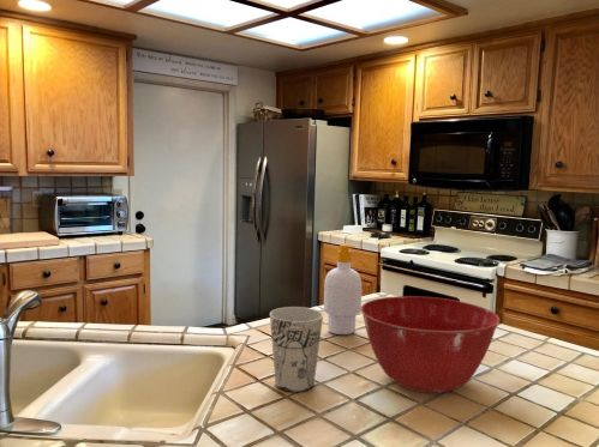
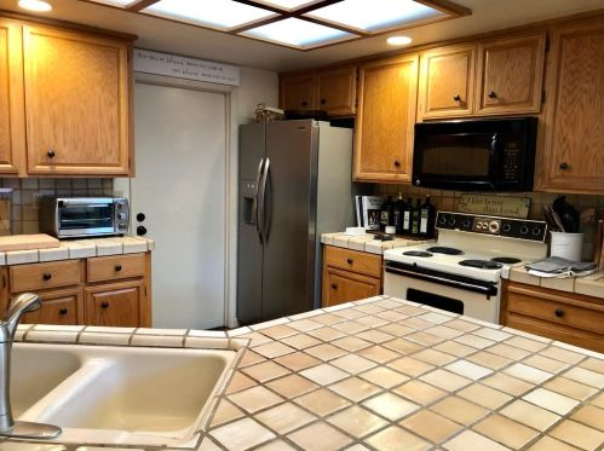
- soap bottle (342, 288)
- cup (295, 349)
- mixing bowl (426, 345)
